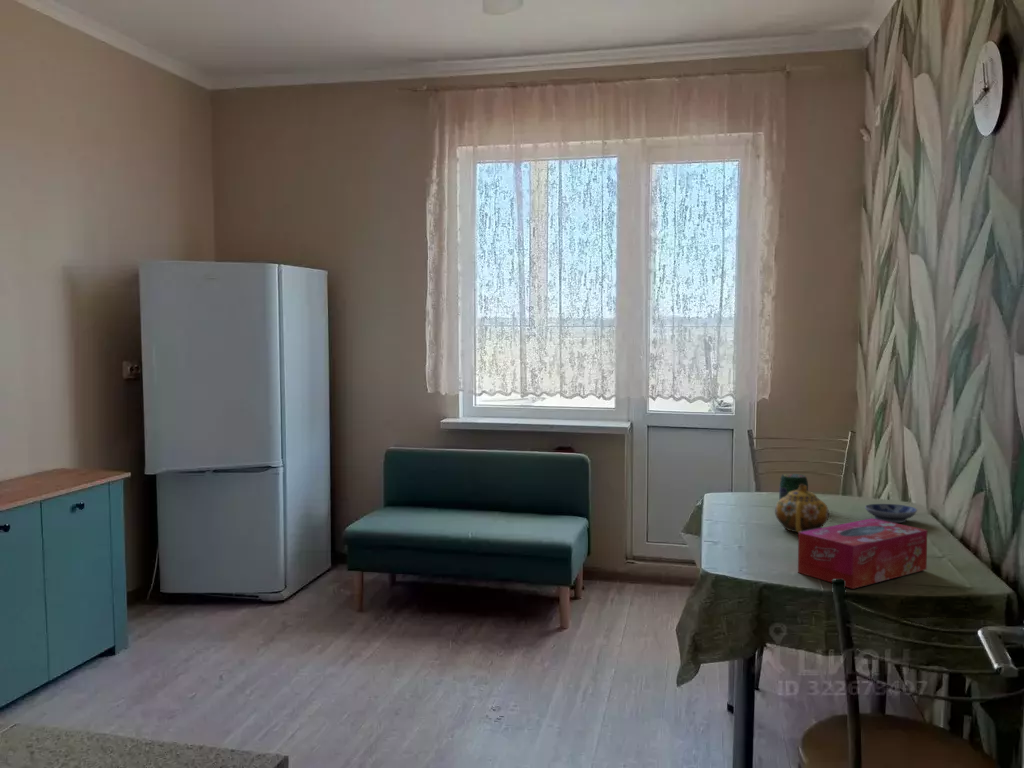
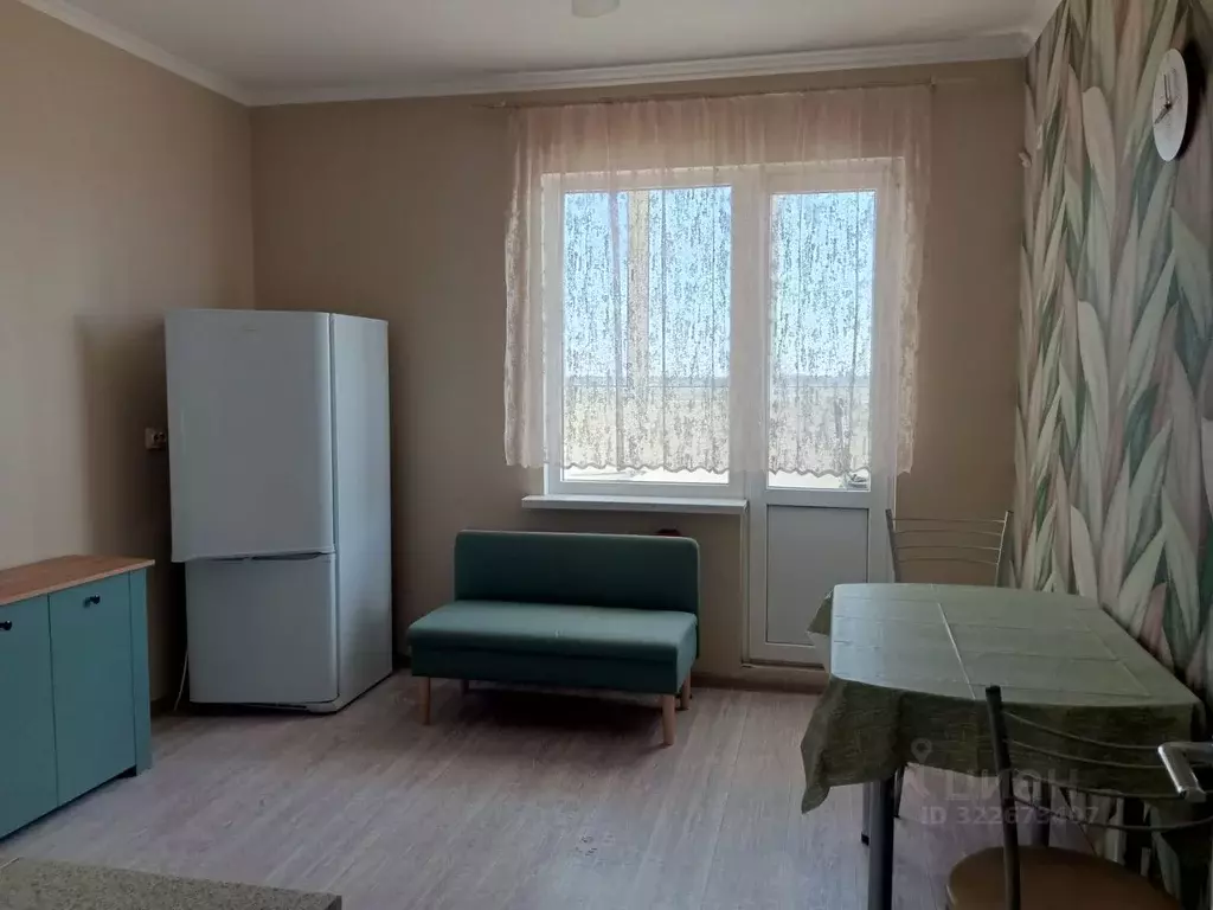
- jar (793, 490)
- tissue box (862, 551)
- teapot (801, 506)
- bowl (890, 513)
